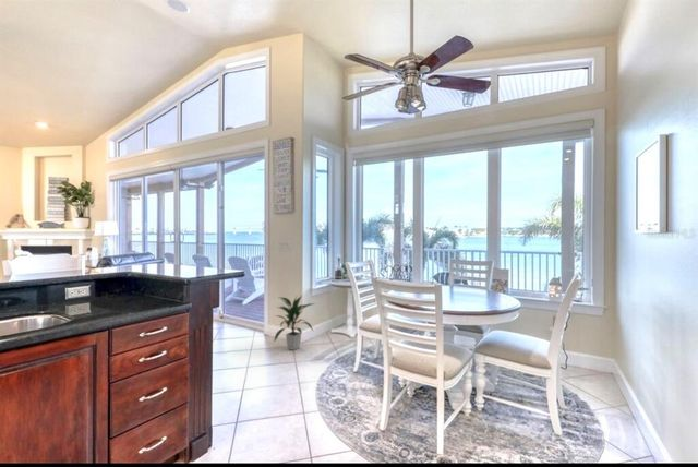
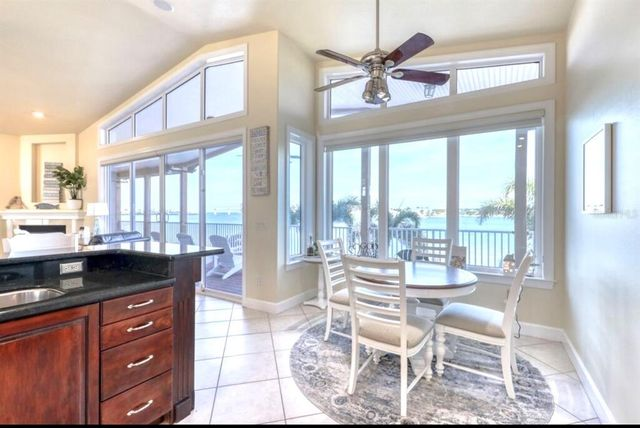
- indoor plant (291, 321)
